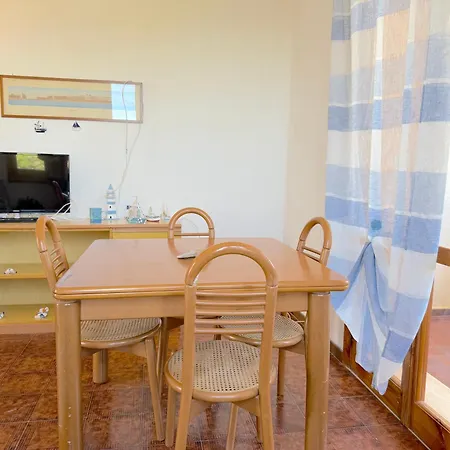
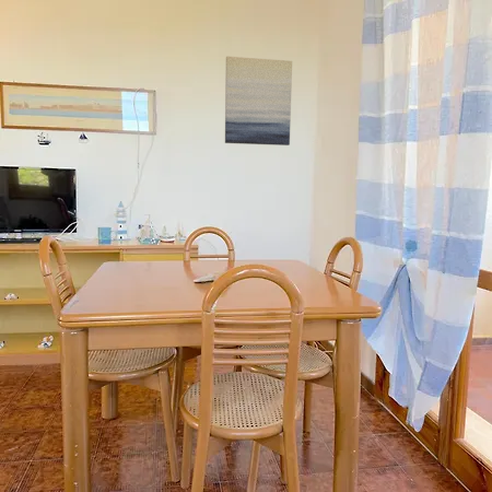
+ wall art (258, 102)
